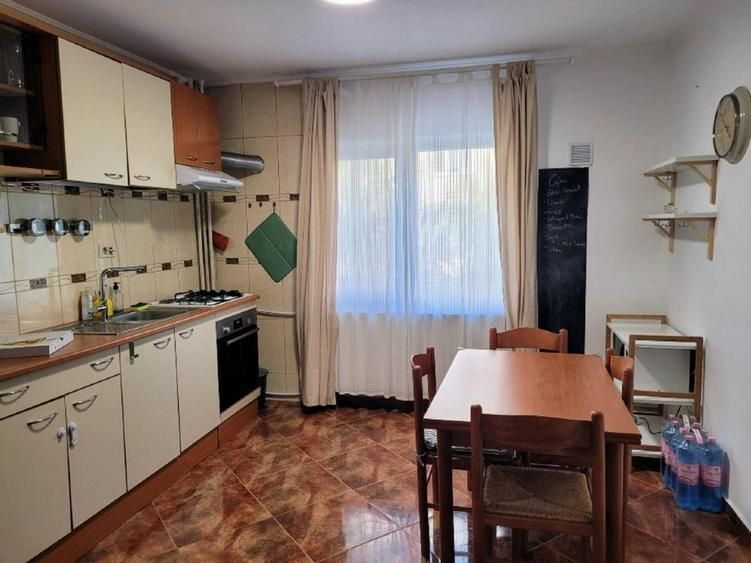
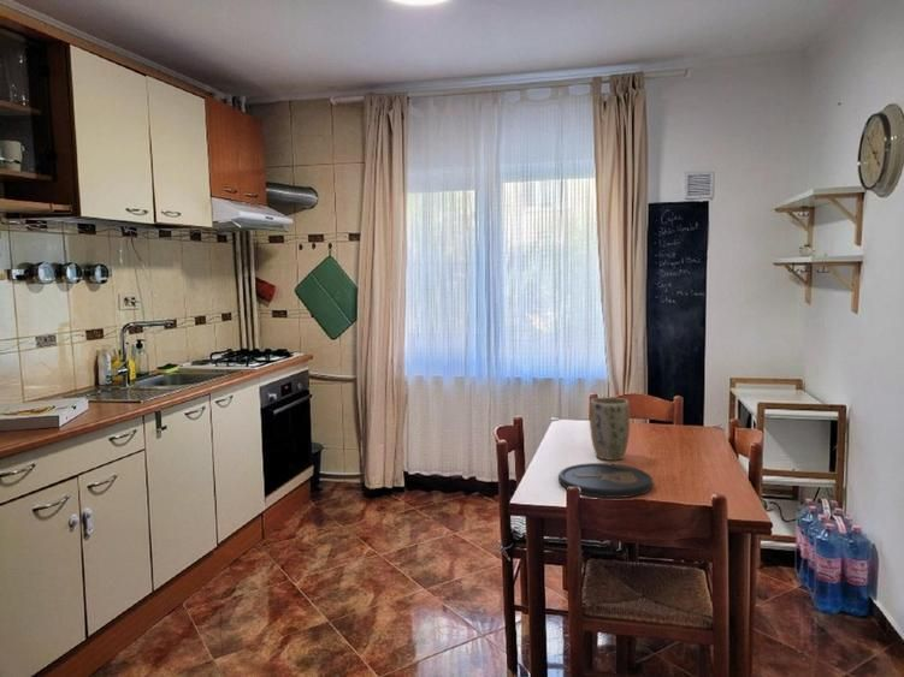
+ plant pot (609, 428)
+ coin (604, 479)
